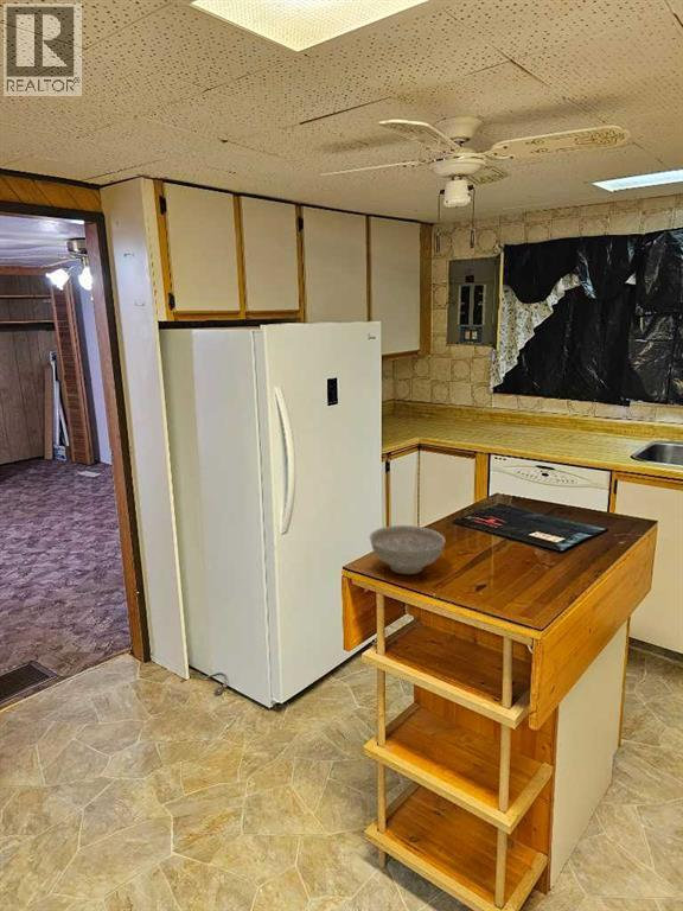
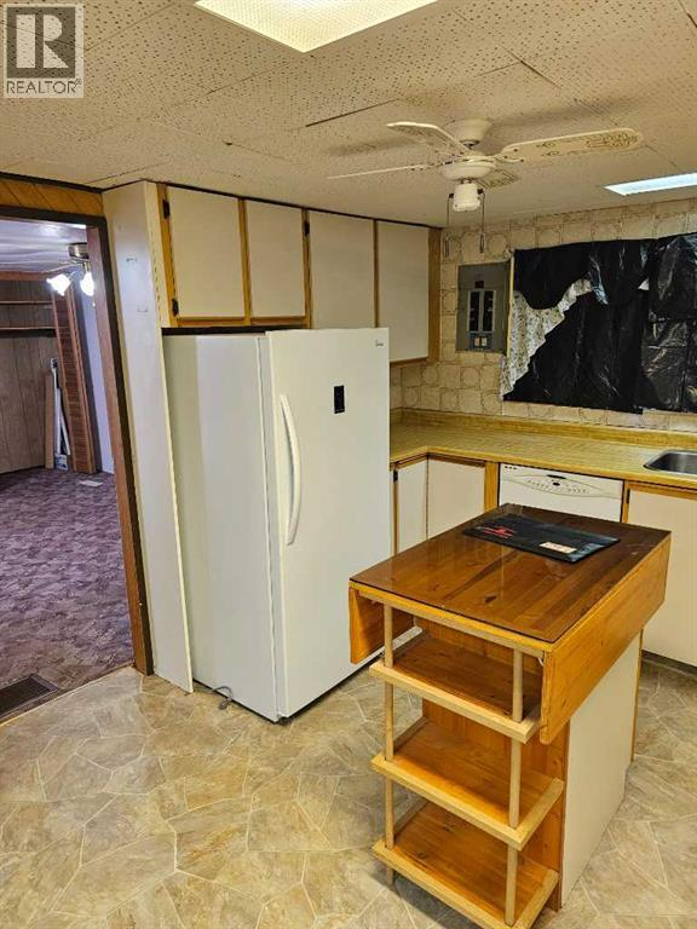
- decorative bowl (407, 553)
